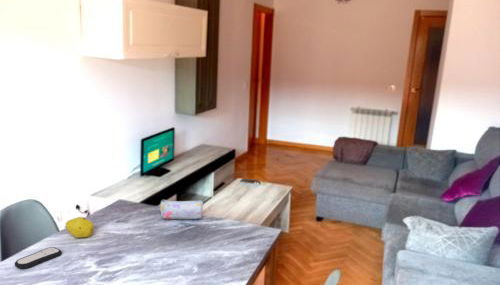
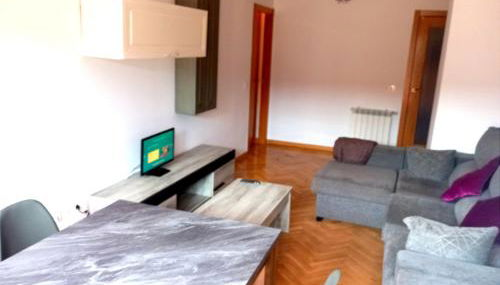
- pencil case (181, 209)
- fruit (79, 226)
- remote control (38, 257)
